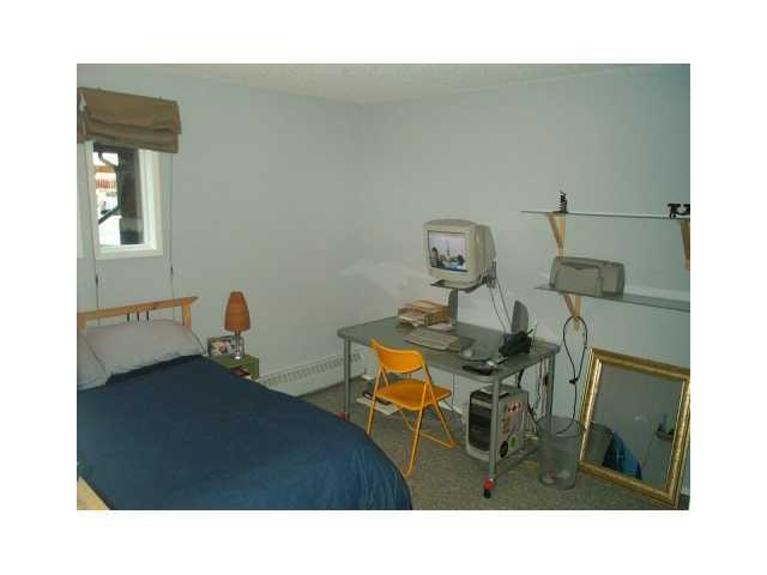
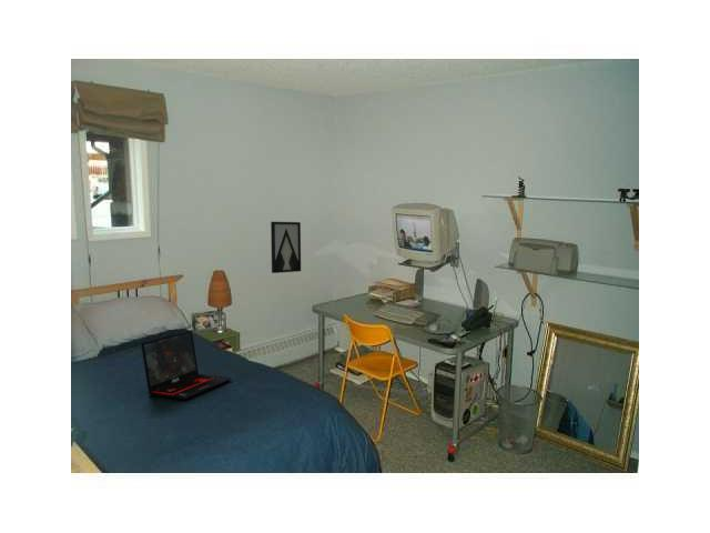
+ laptop (187, 362)
+ wall art (286, 247)
